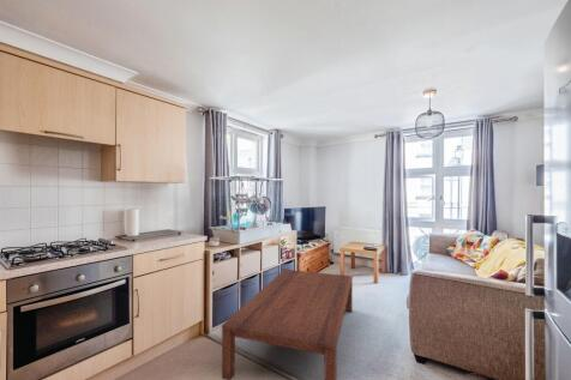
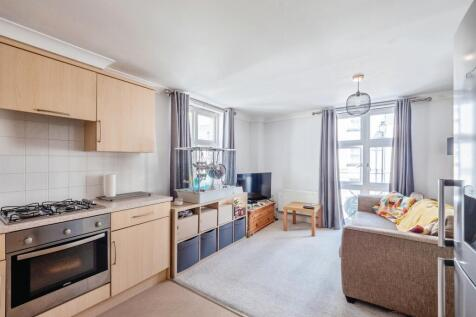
- coffee table (301, 315)
